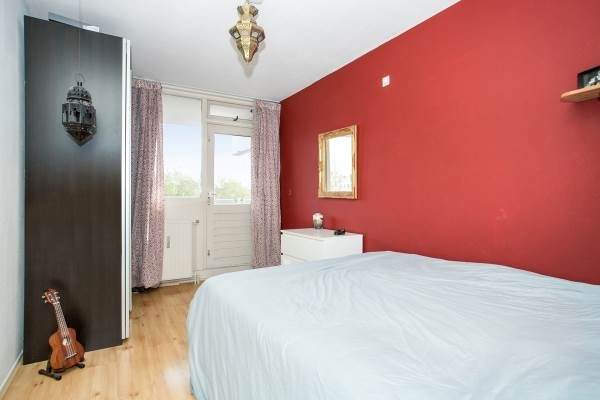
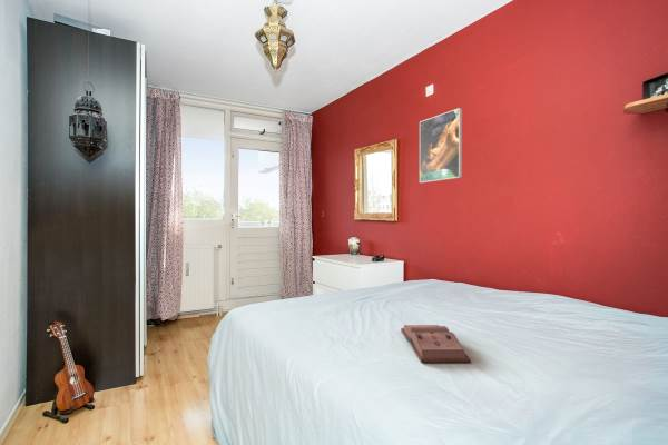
+ hardback book (431, 337)
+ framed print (439, 148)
